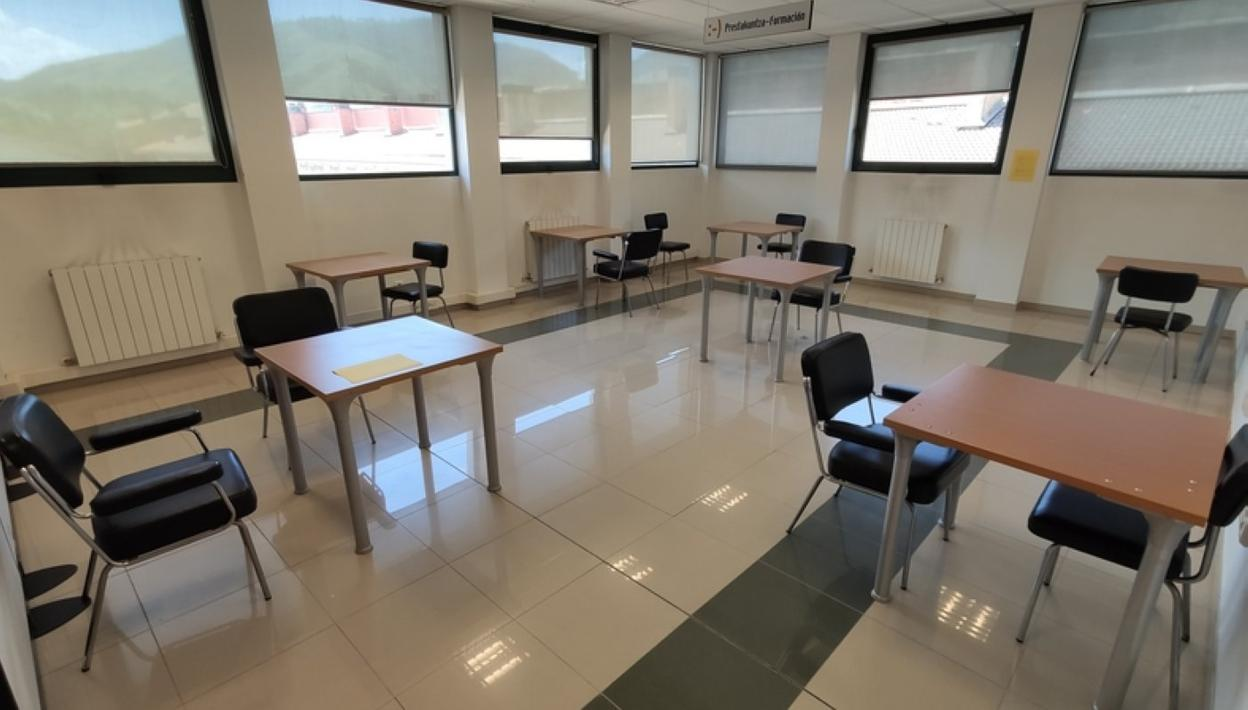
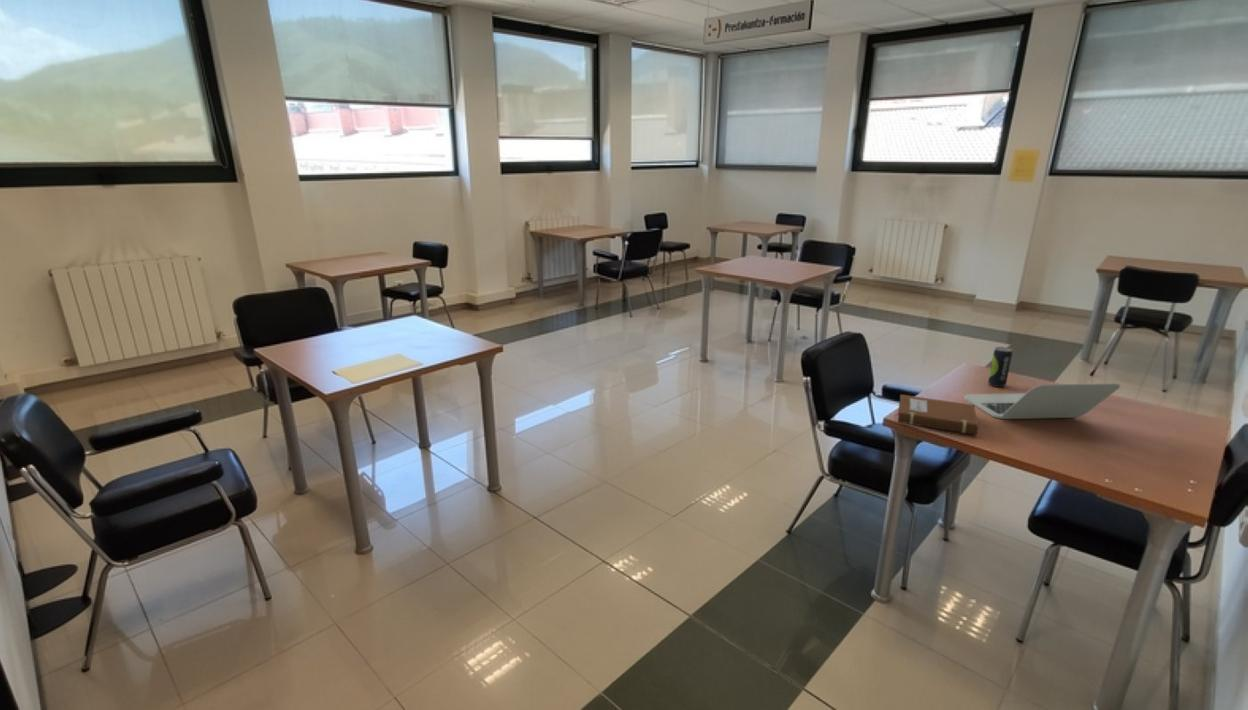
+ laptop (1035, 390)
+ beverage can (1000, 367)
+ notebook (934, 413)
